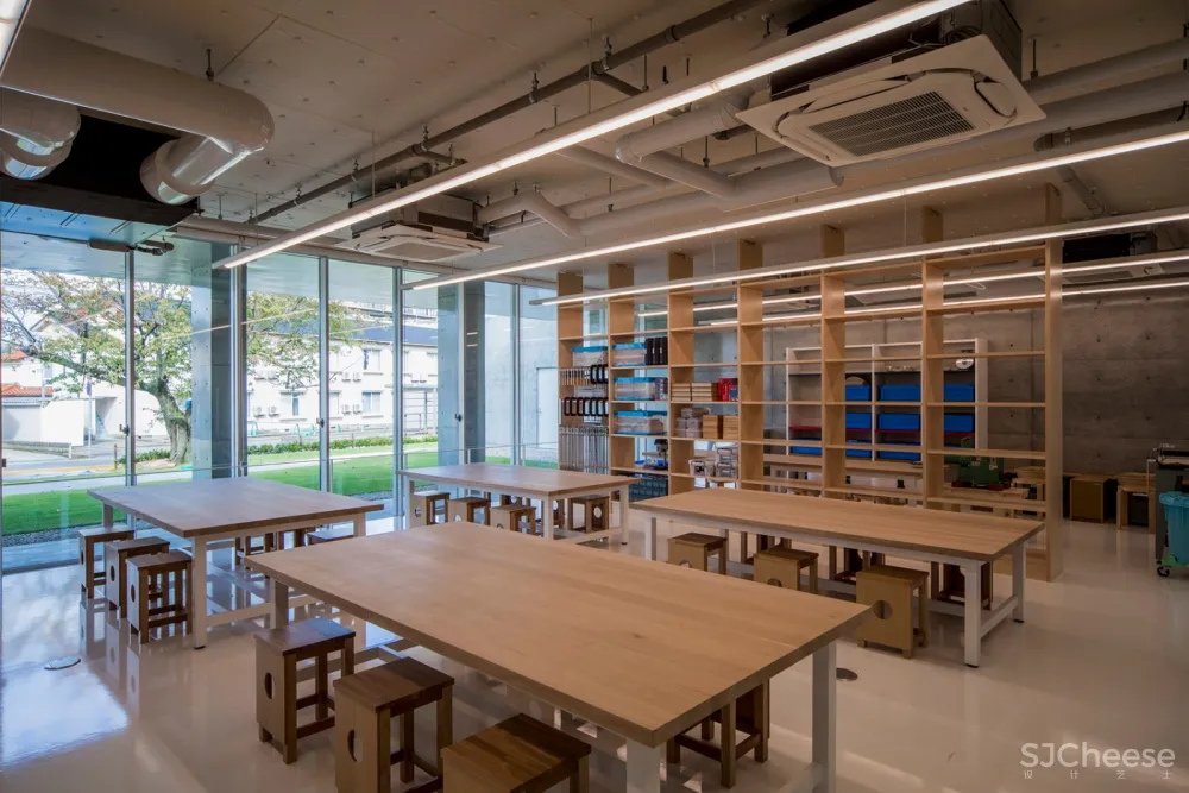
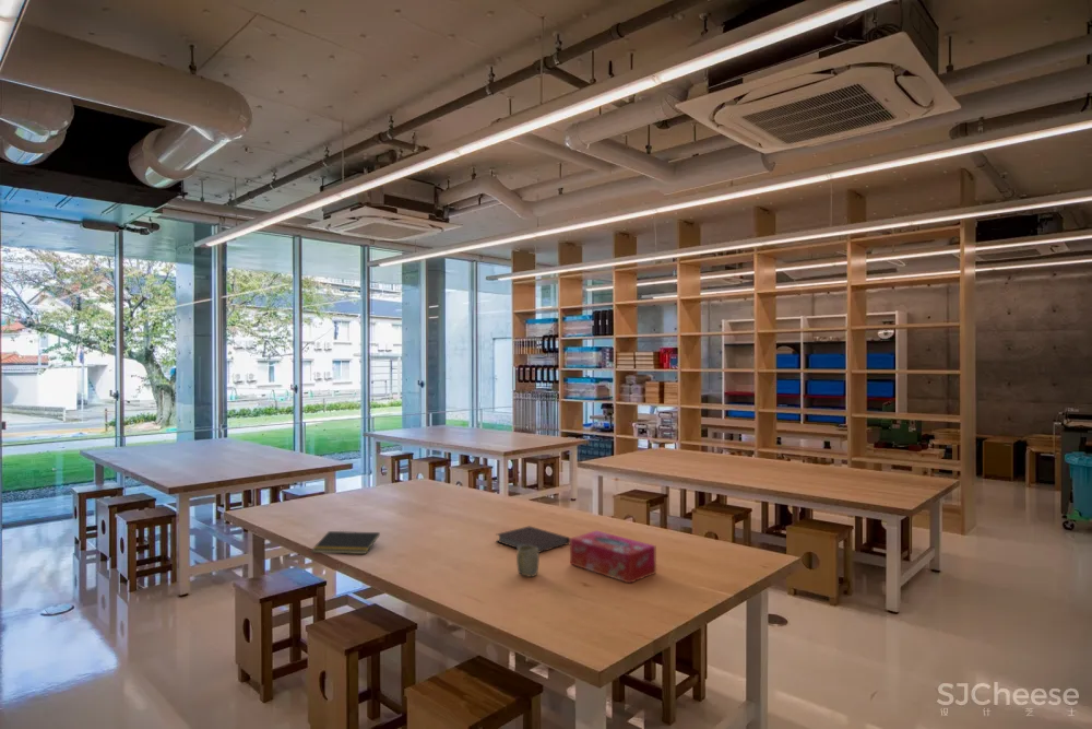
+ tissue box (612, 554)
+ notebook (532, 539)
+ notepad (346, 542)
+ cup (527, 560)
